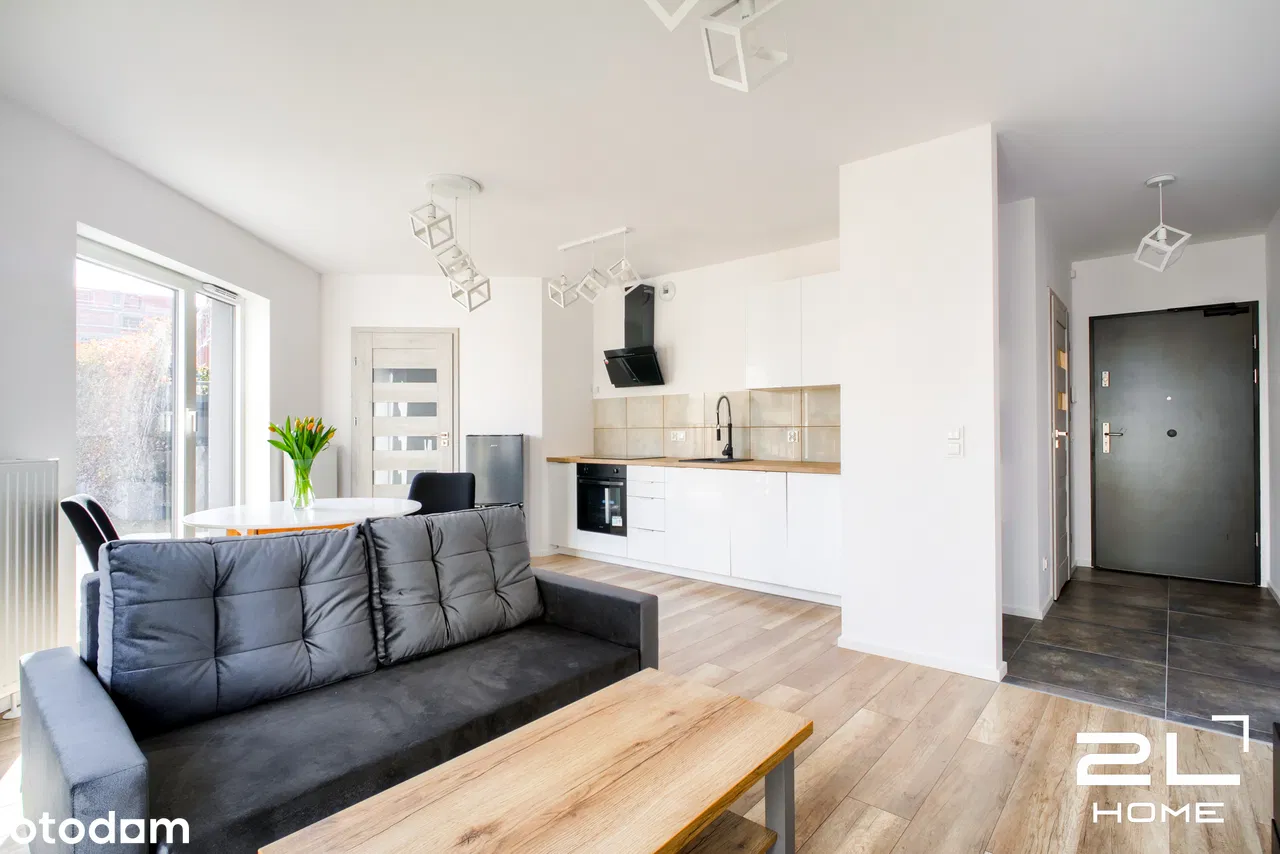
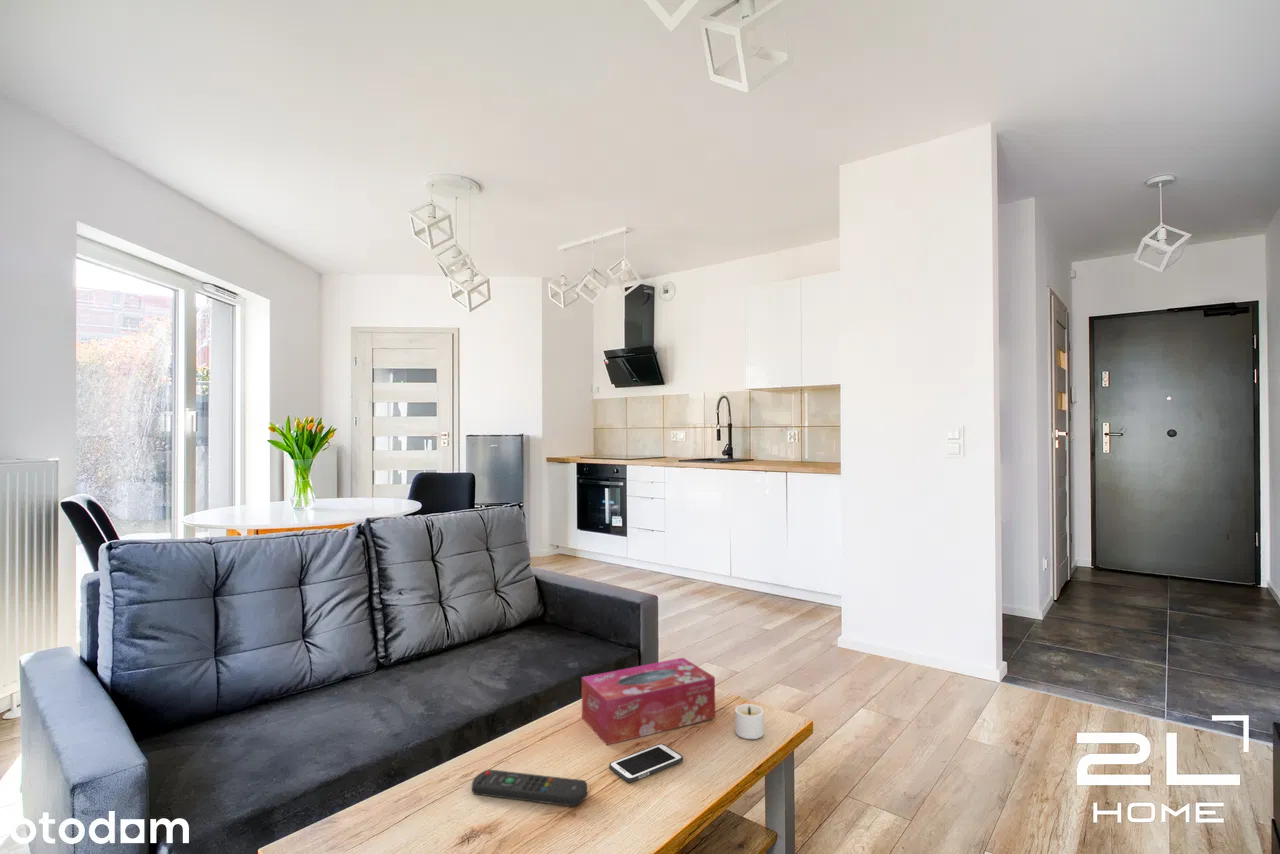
+ candle (744, 721)
+ cell phone (646, 762)
+ remote control (529, 786)
+ tissue box (648, 697)
